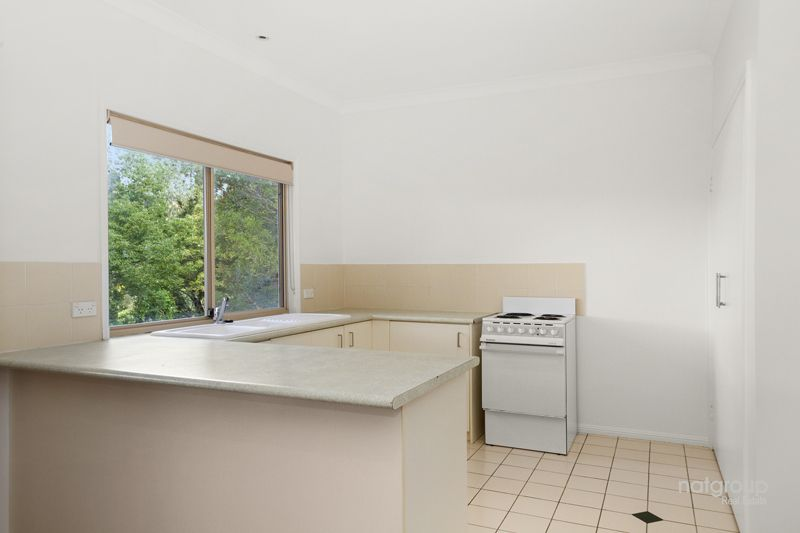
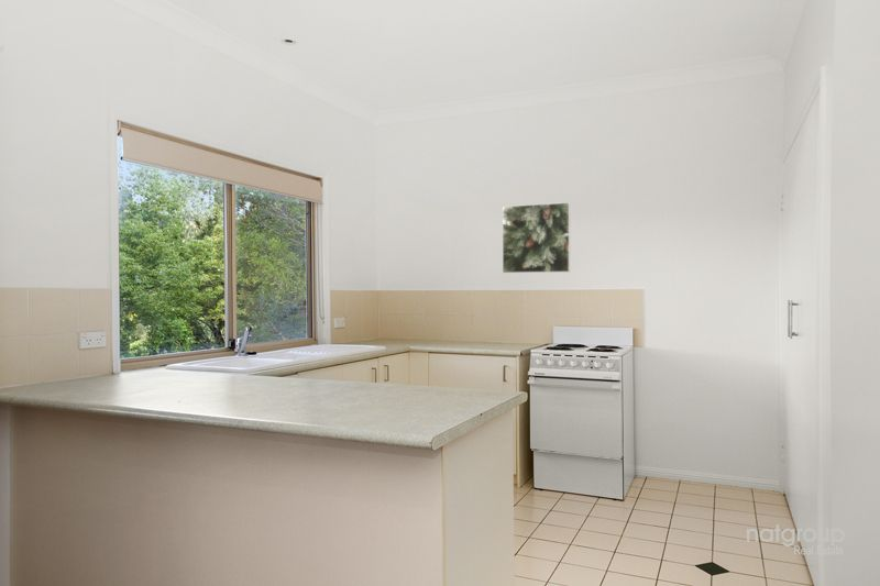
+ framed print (535, 239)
